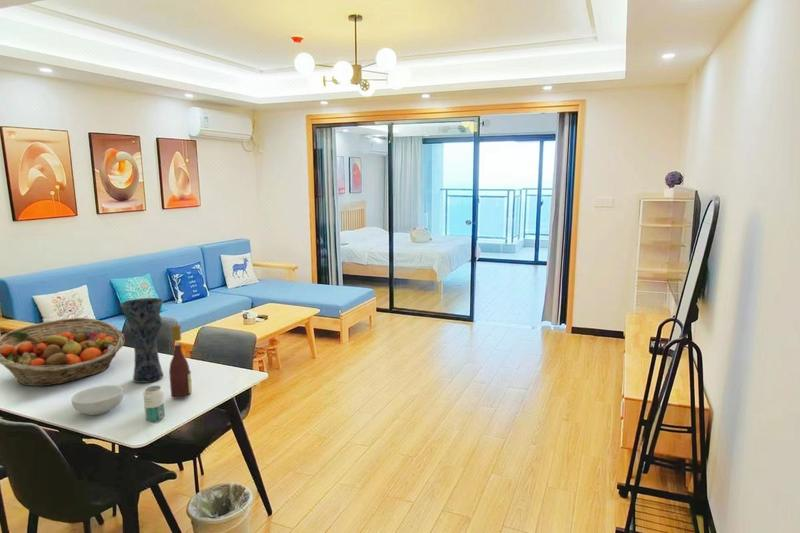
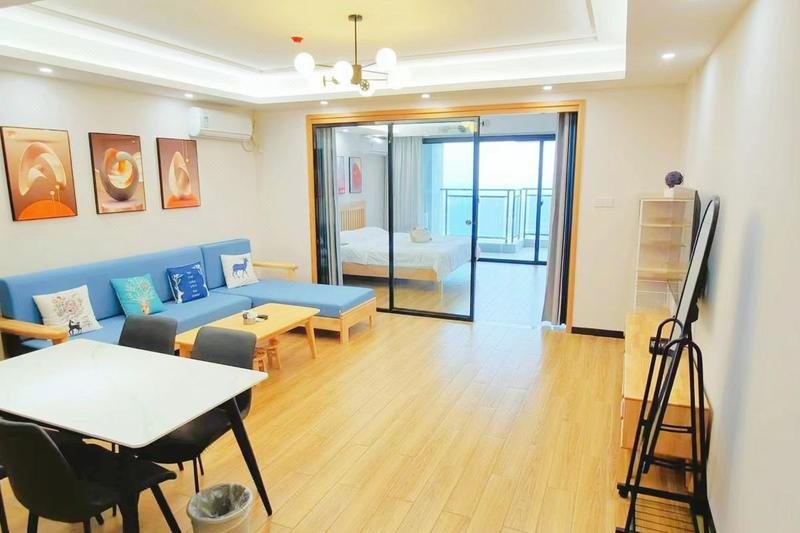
- cereal bowl (98, 402)
- wine bottle (178, 361)
- fruit basket (62, 350)
- beverage can (154, 403)
- vase (145, 340)
